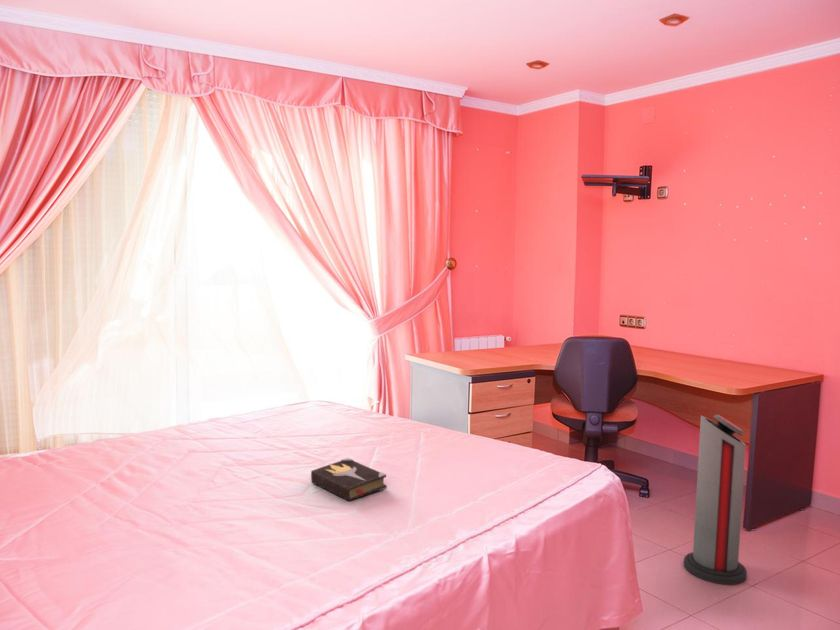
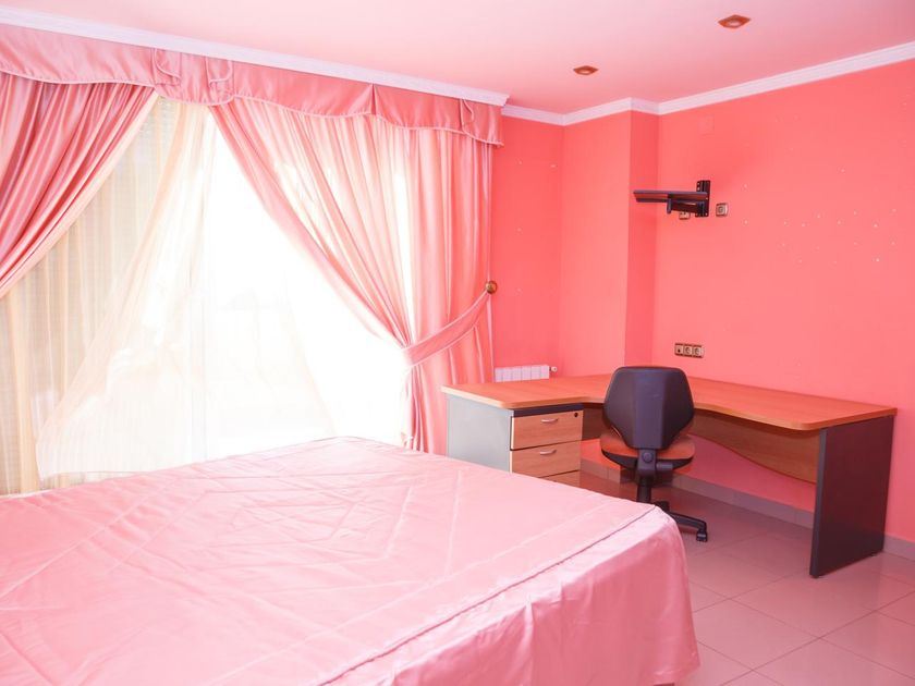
- air purifier (719, 493)
- hardback book (348, 477)
